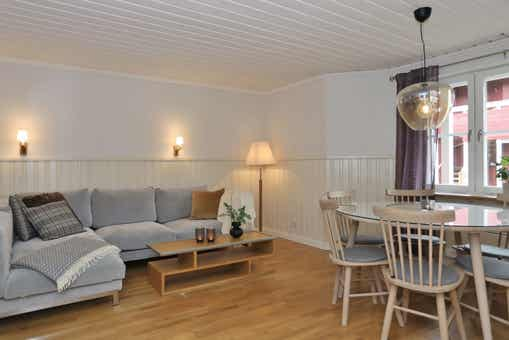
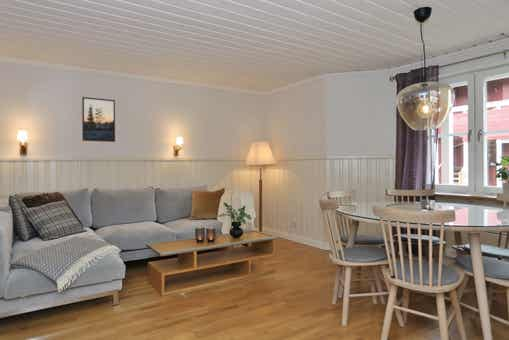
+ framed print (99, 119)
